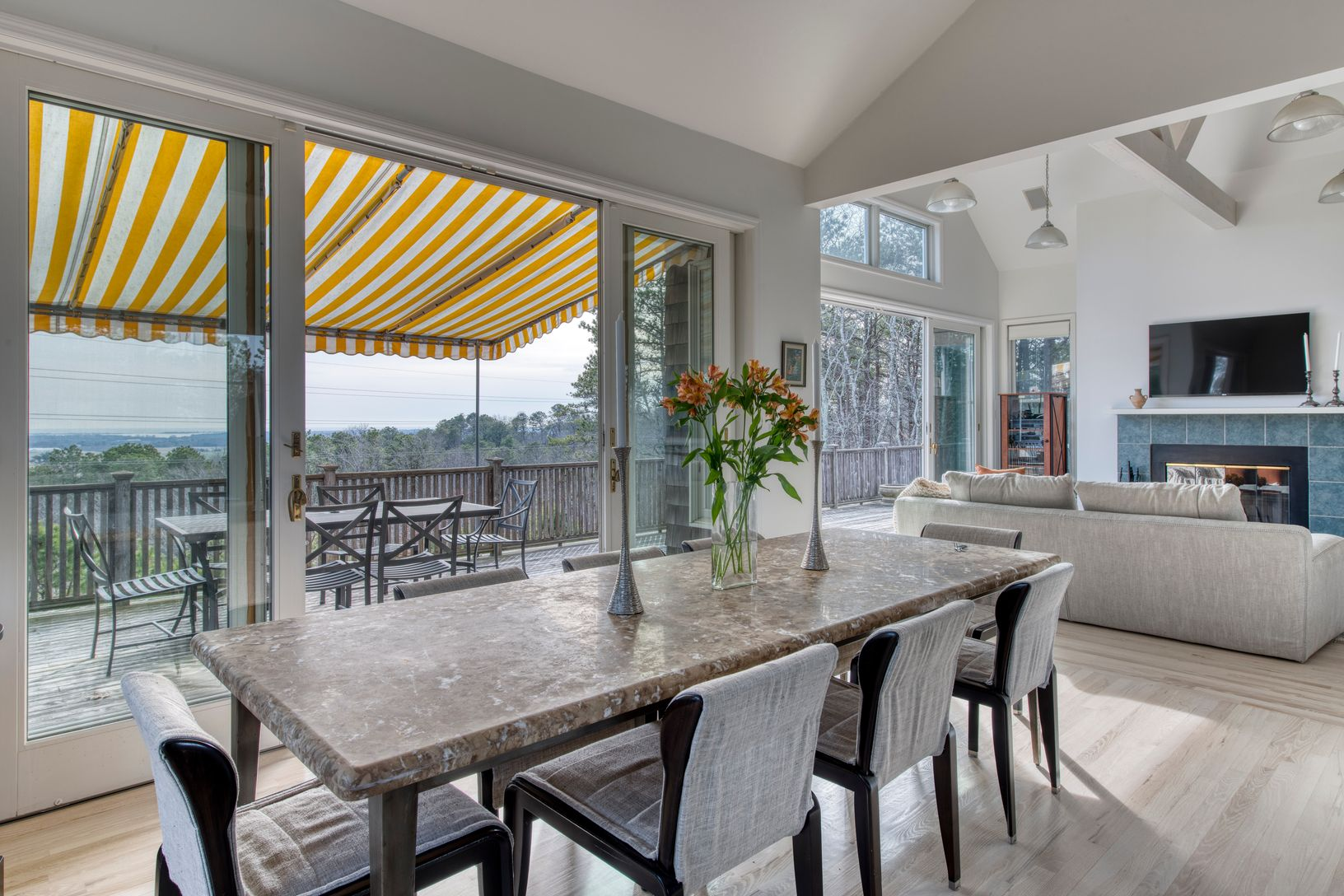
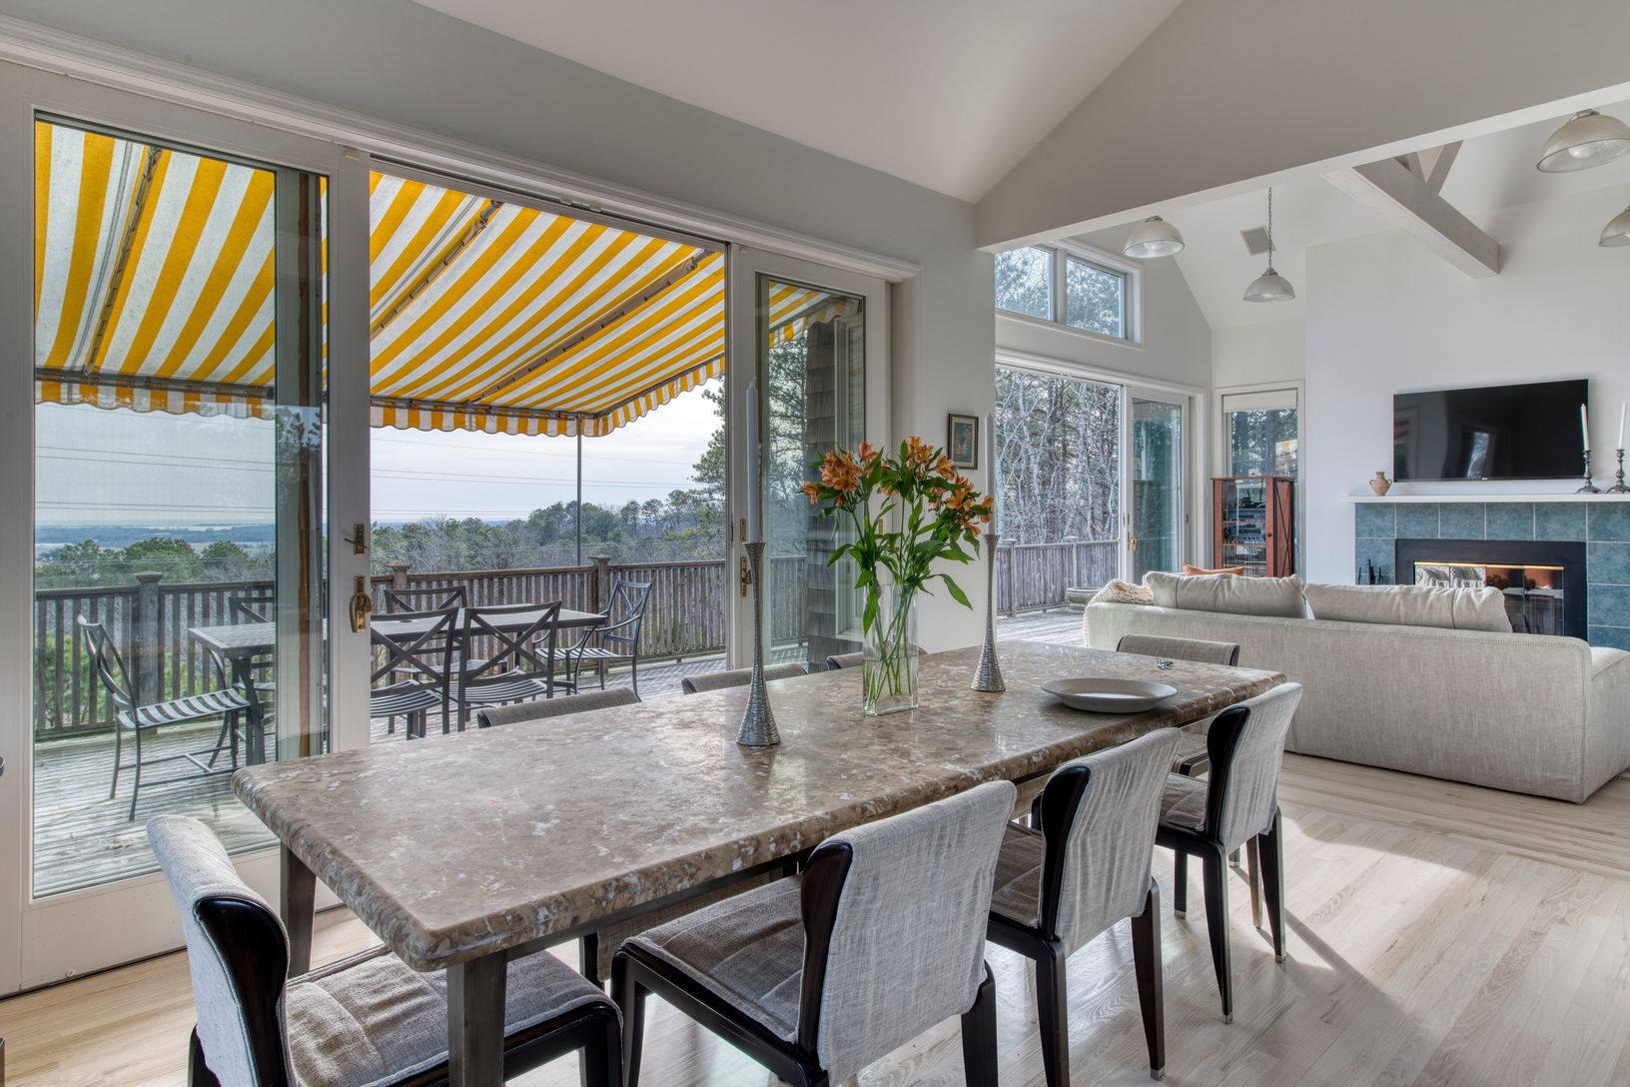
+ plate (1107, 695)
